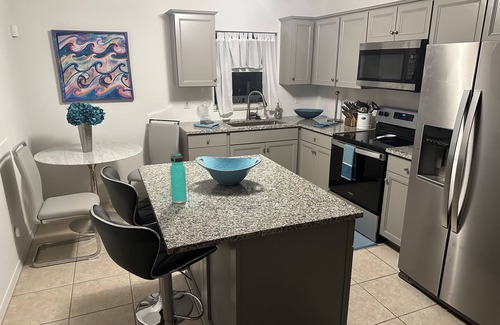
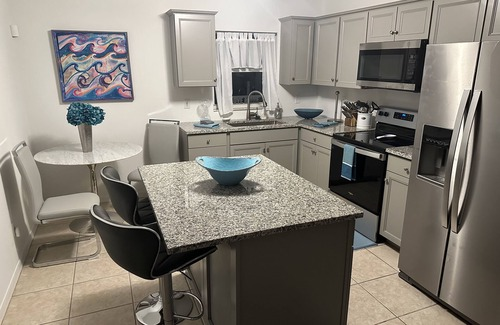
- thermos bottle (178, 177)
